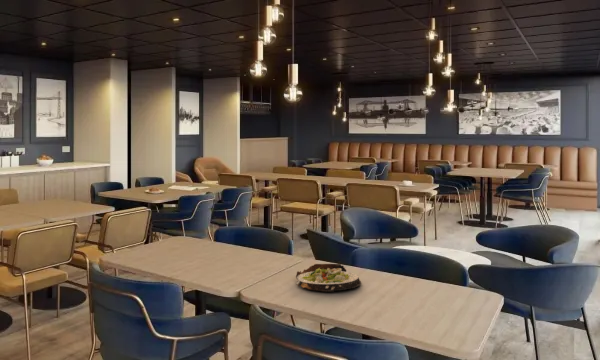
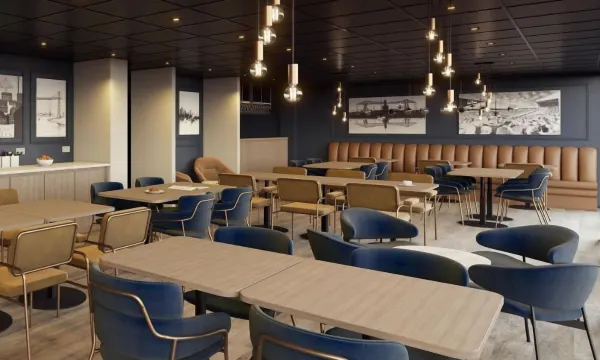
- salad plate (328, 276)
